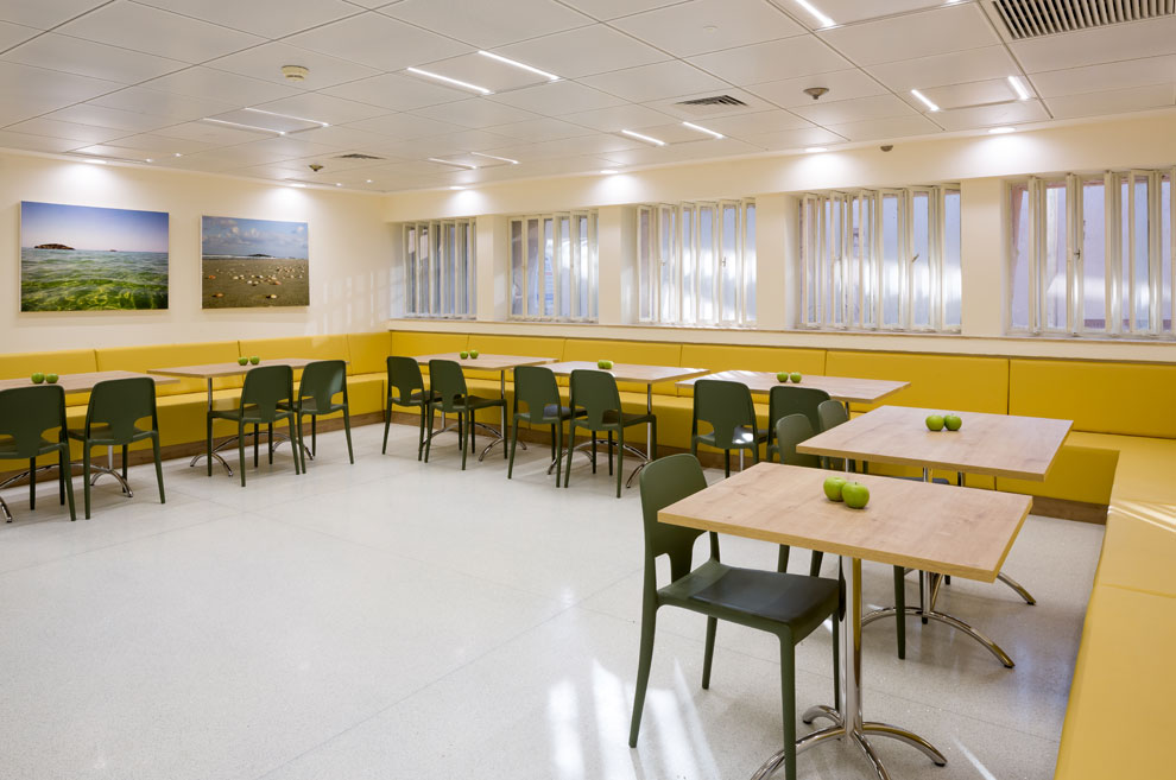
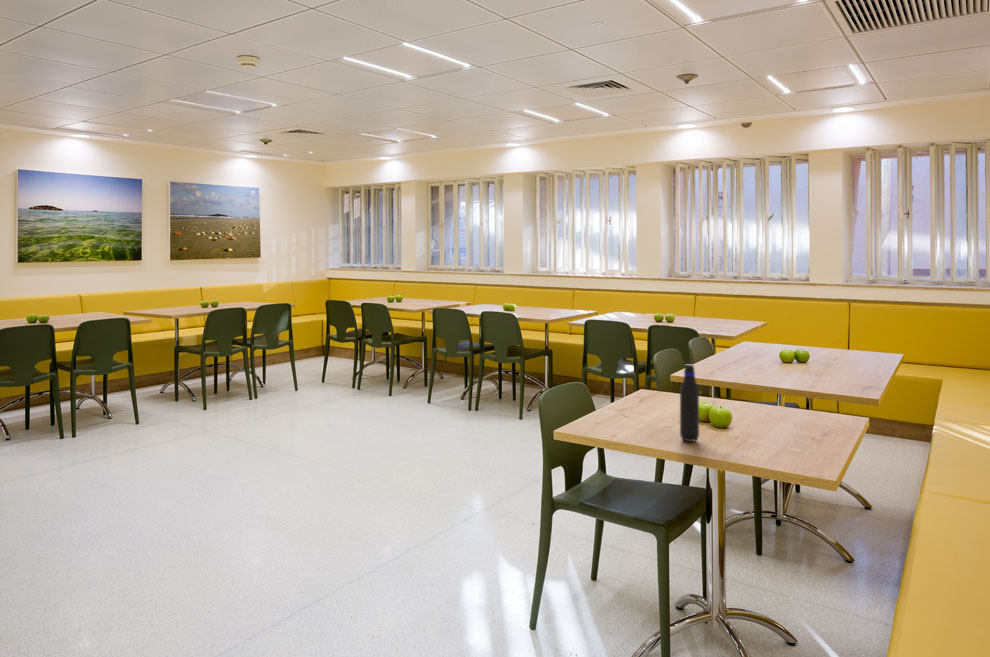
+ water bottle (689, 402)
